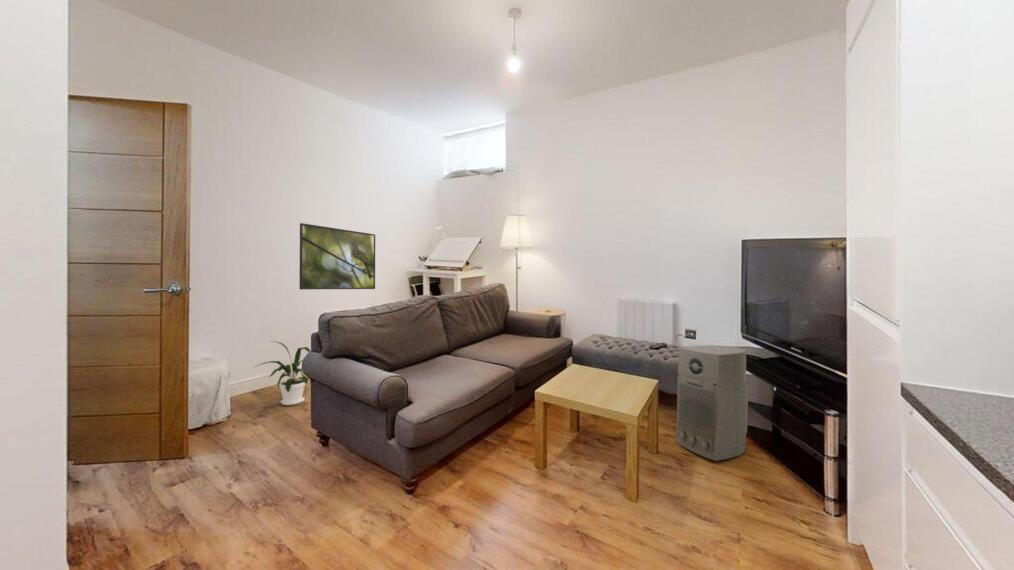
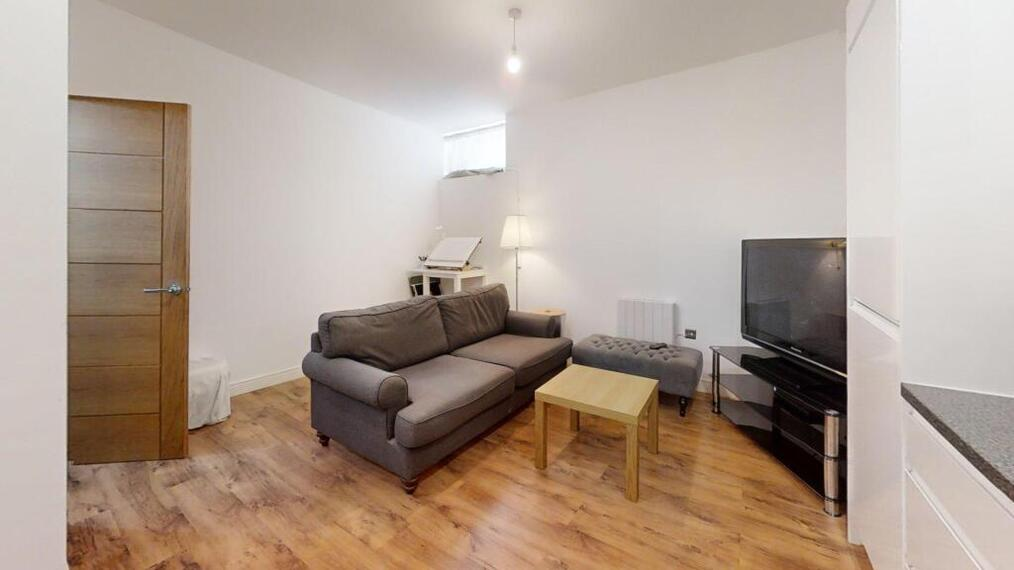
- house plant (290, 371)
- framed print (341, 259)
- air purifier (713, 397)
